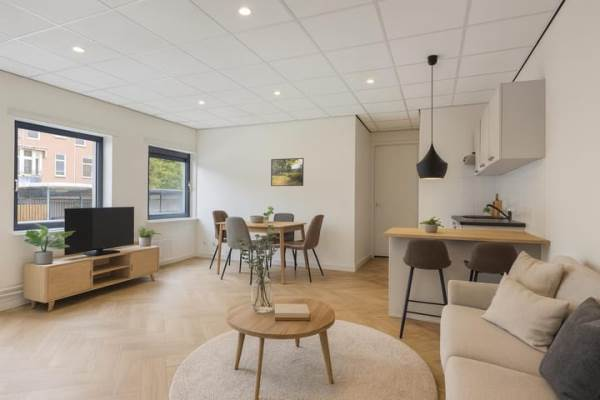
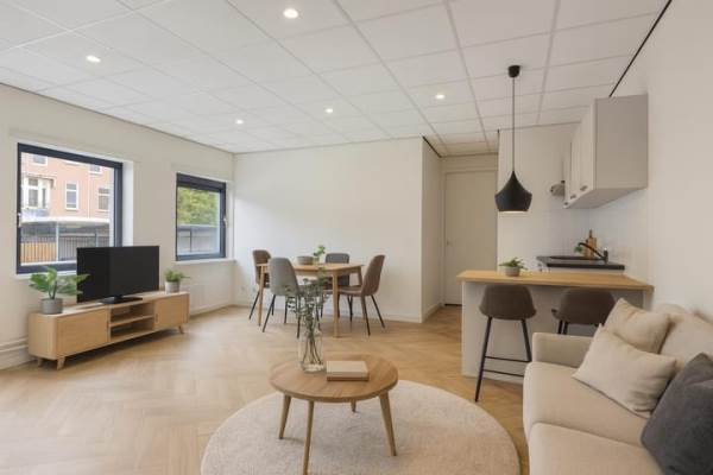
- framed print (287, 172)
